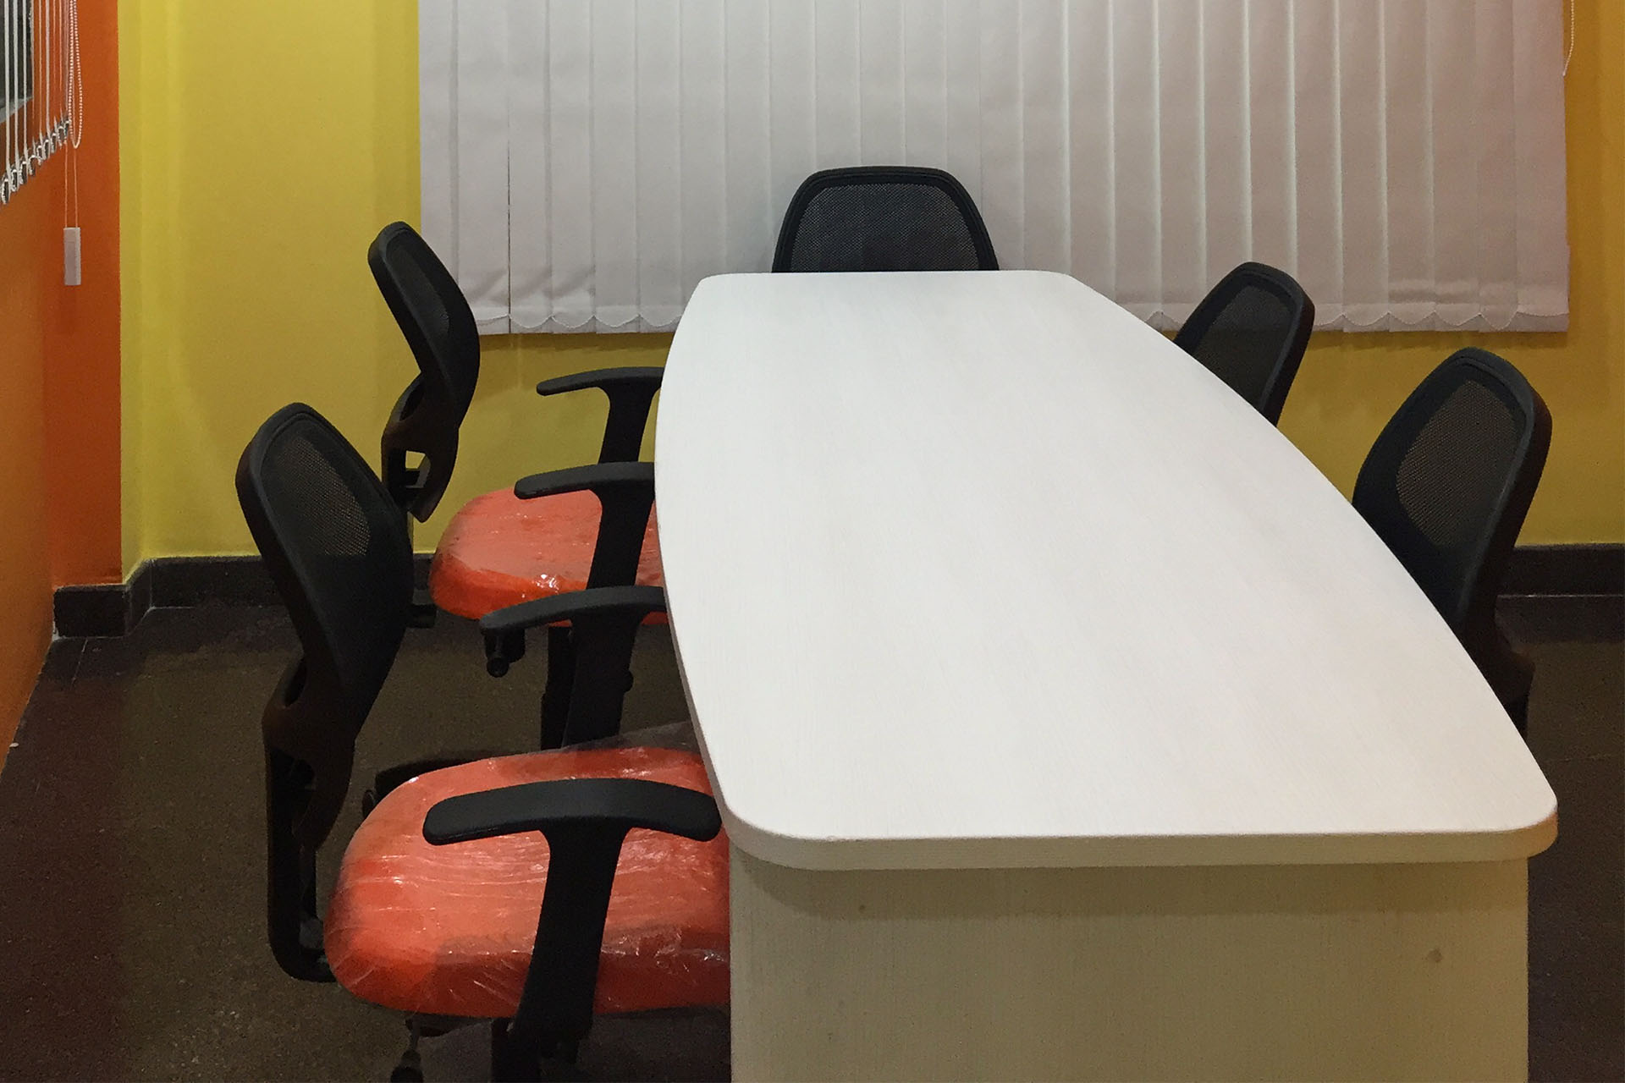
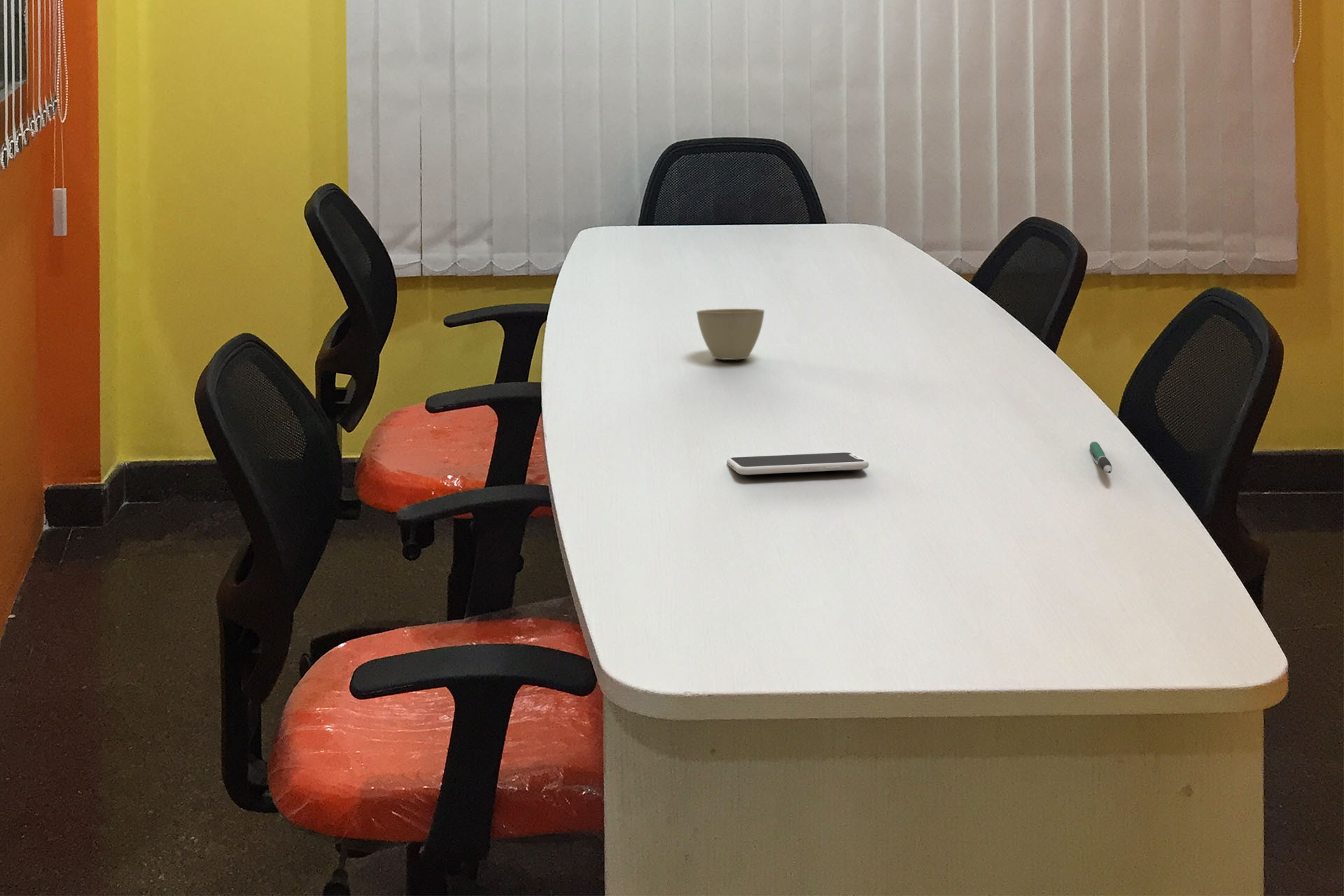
+ smartphone (797, 463)
+ pen (1100, 456)
+ flower pot (730, 334)
